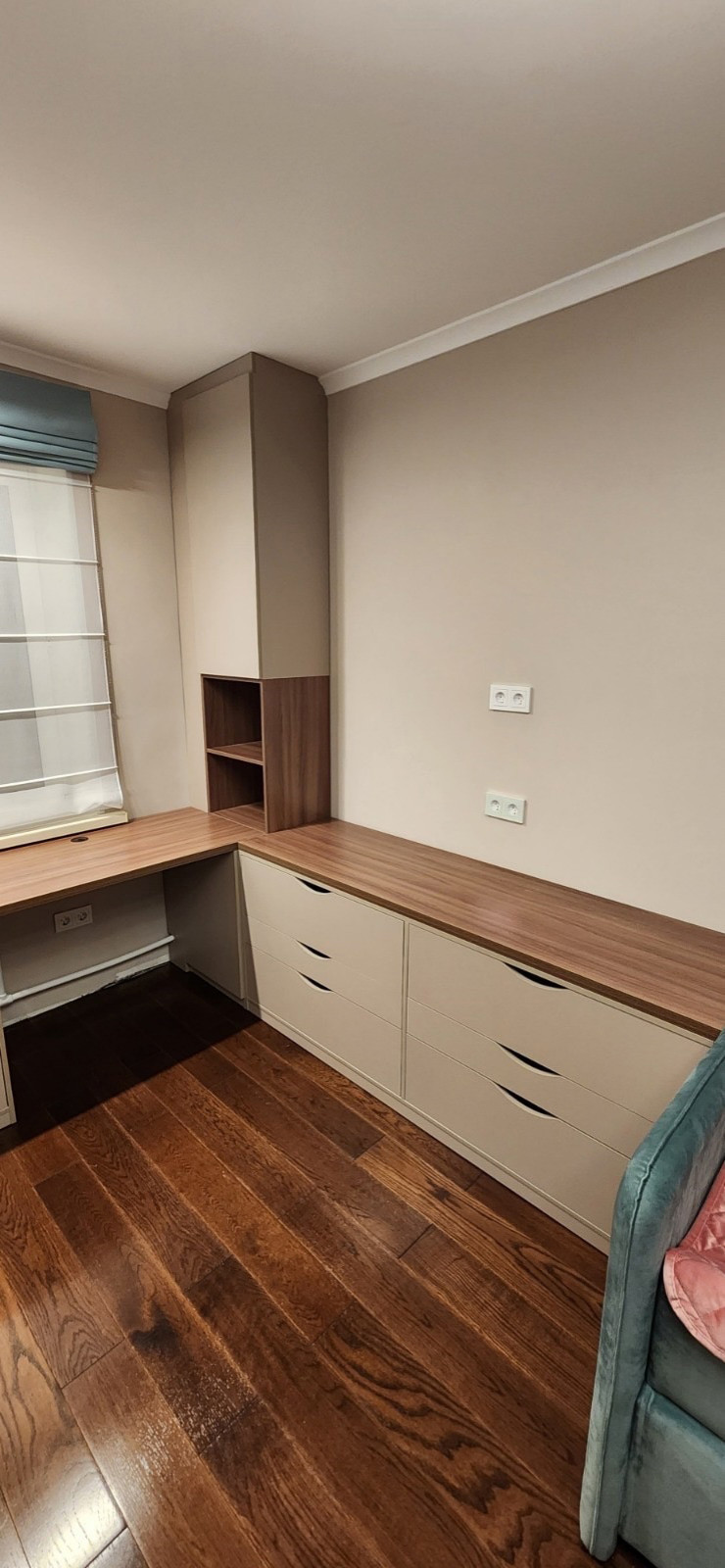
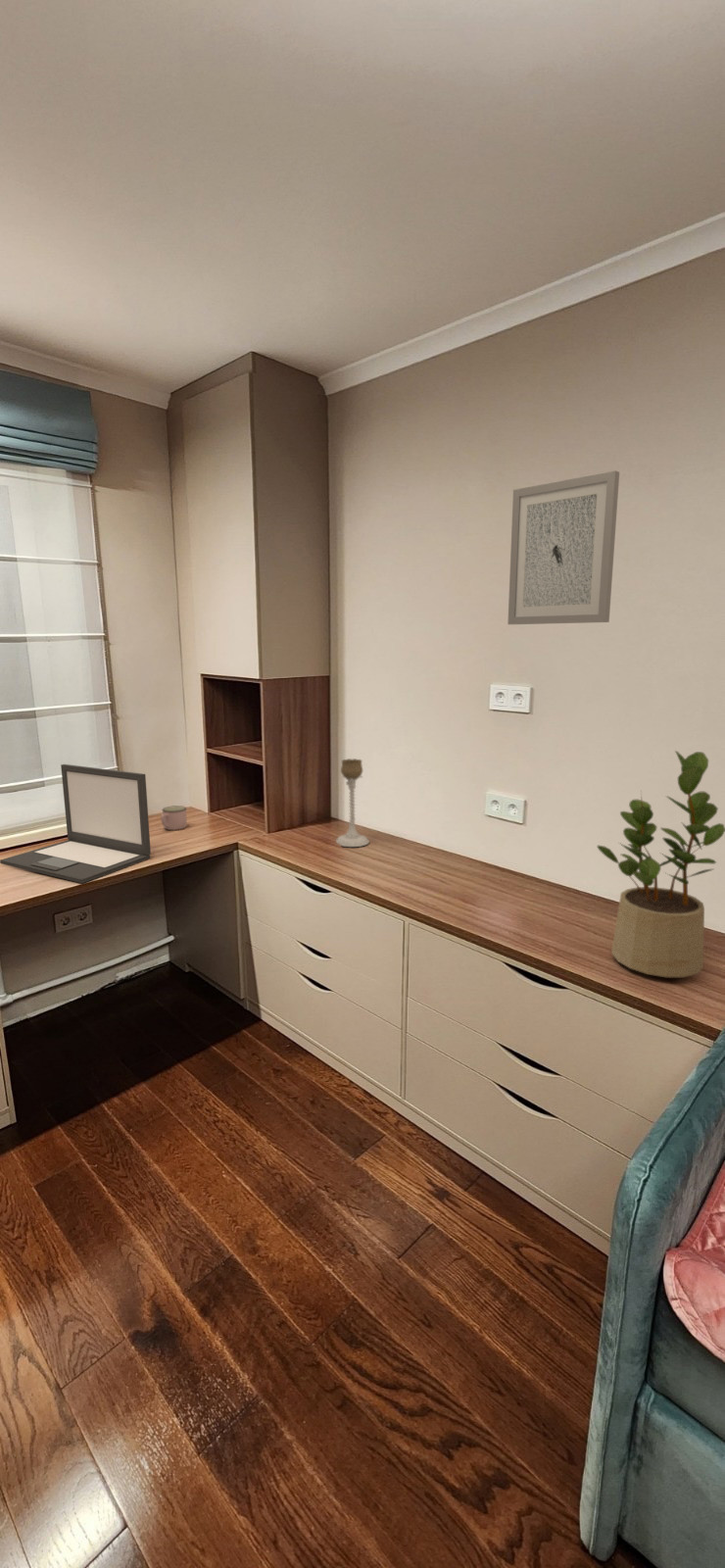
+ potted plant (651, 857)
+ laptop (72, 818)
+ wall art (559, 554)
+ mug (171, 818)
+ candle holder (352, 802)
